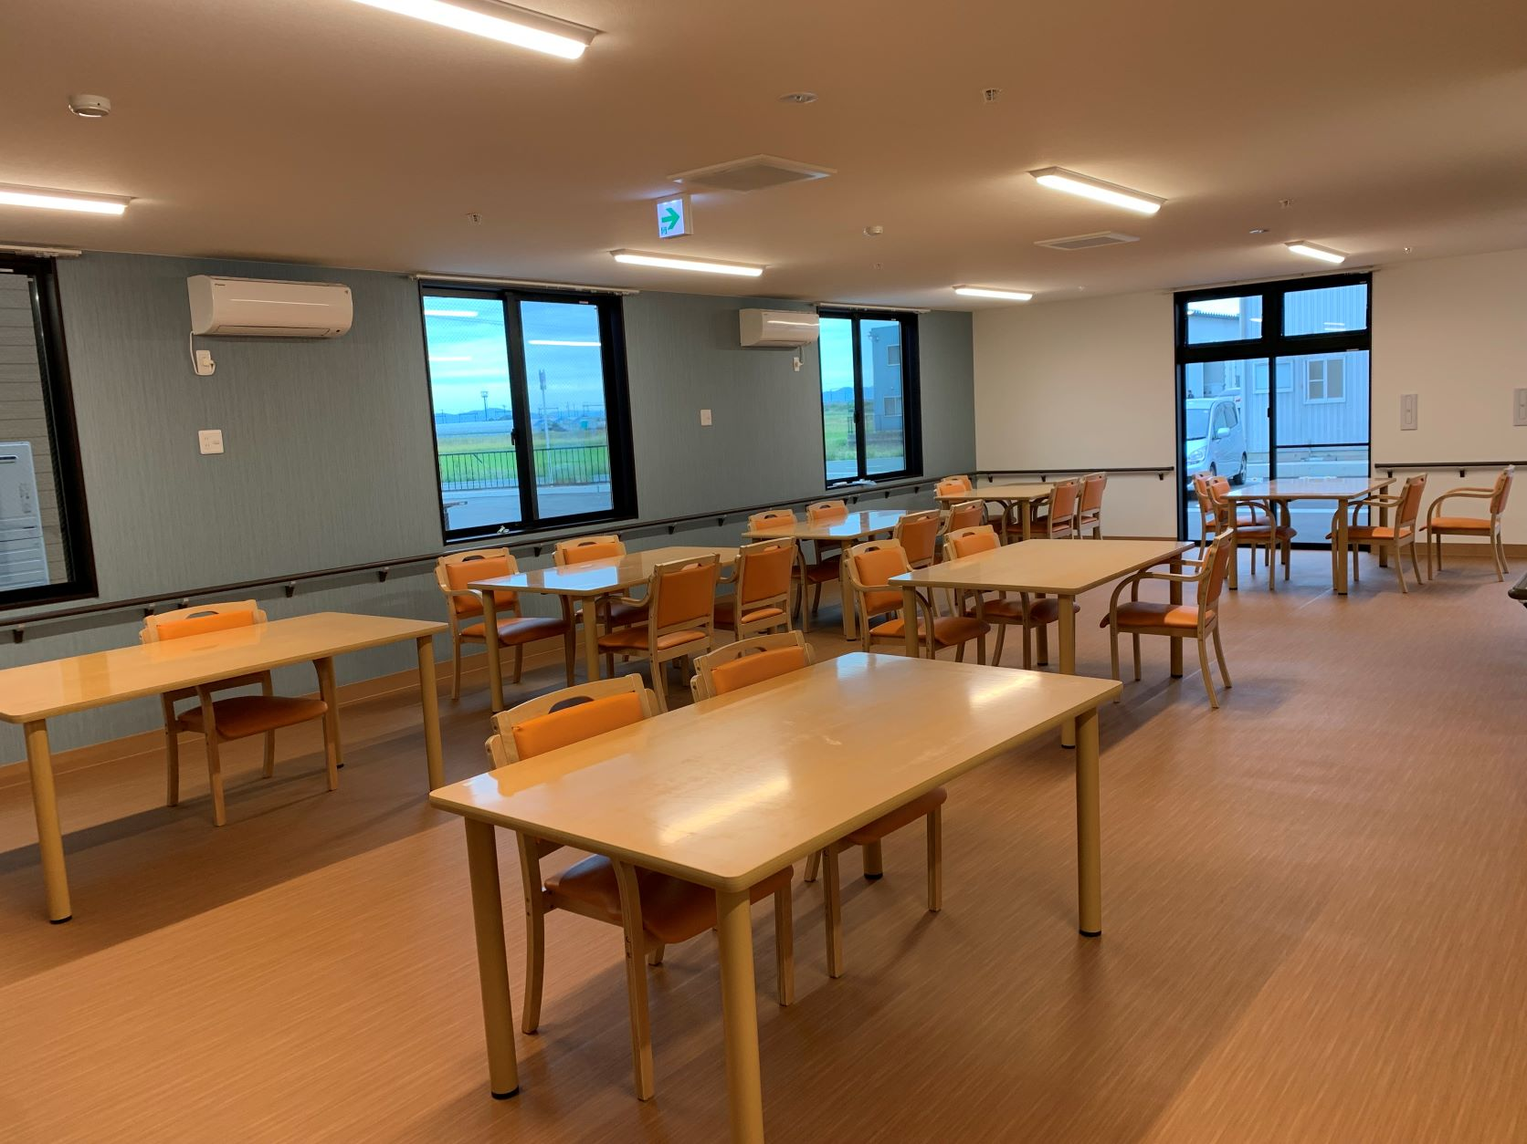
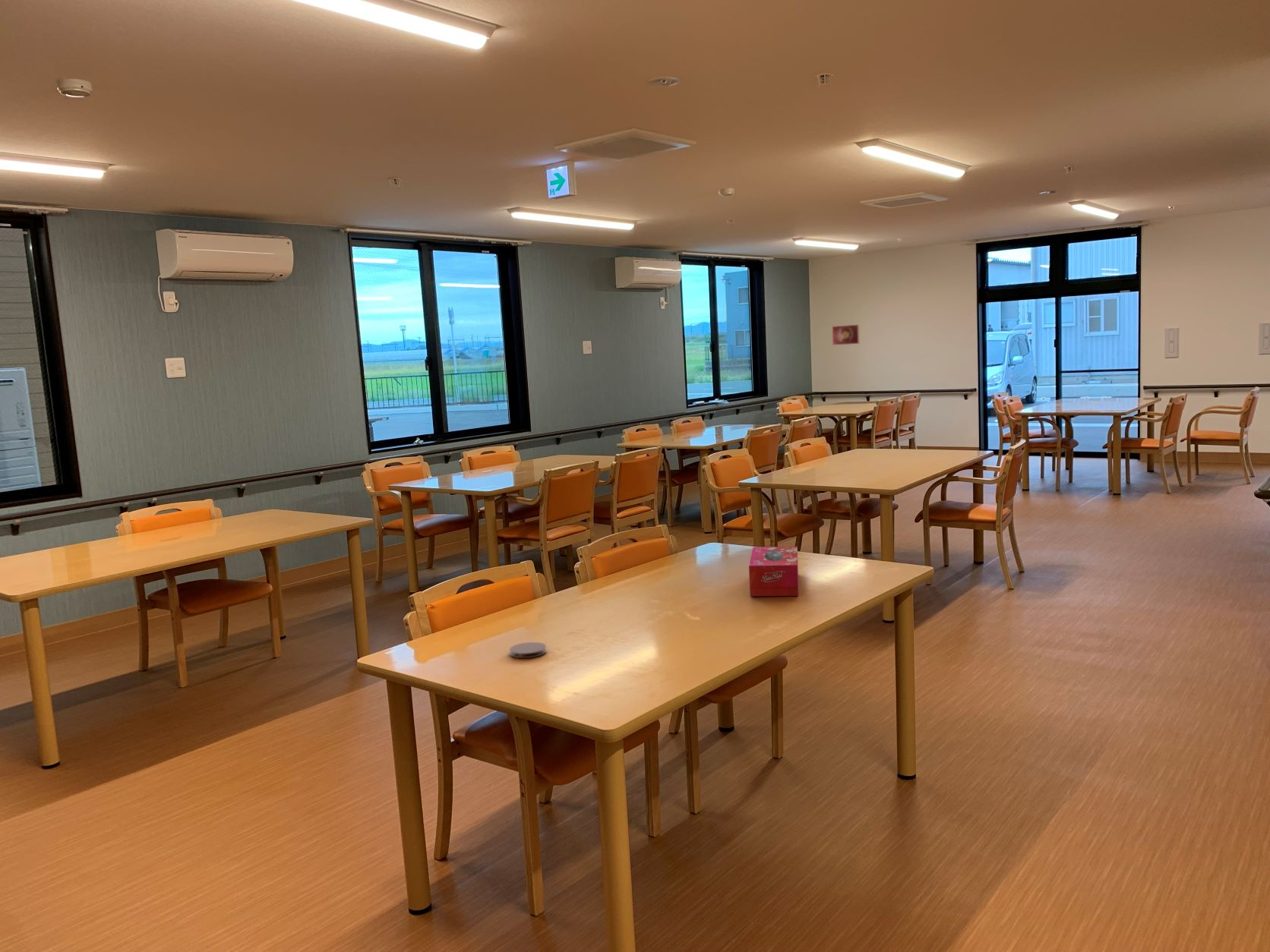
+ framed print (845, 335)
+ coaster (528, 650)
+ tissue box (774, 570)
